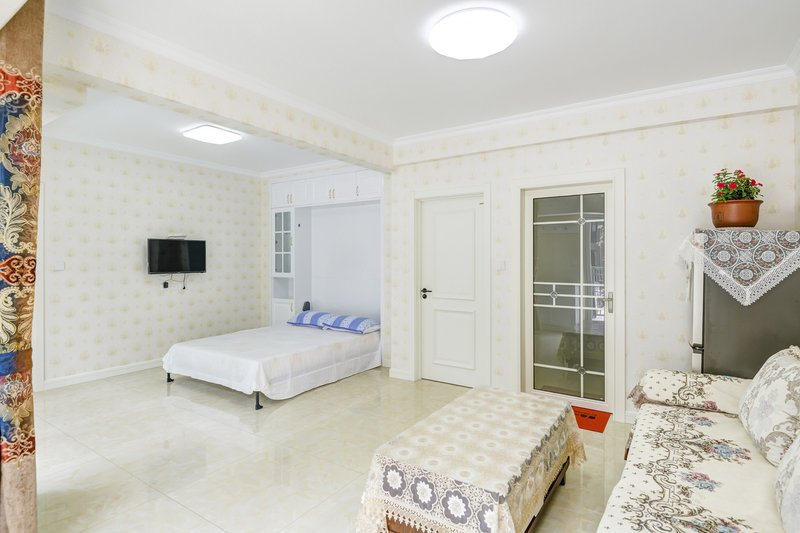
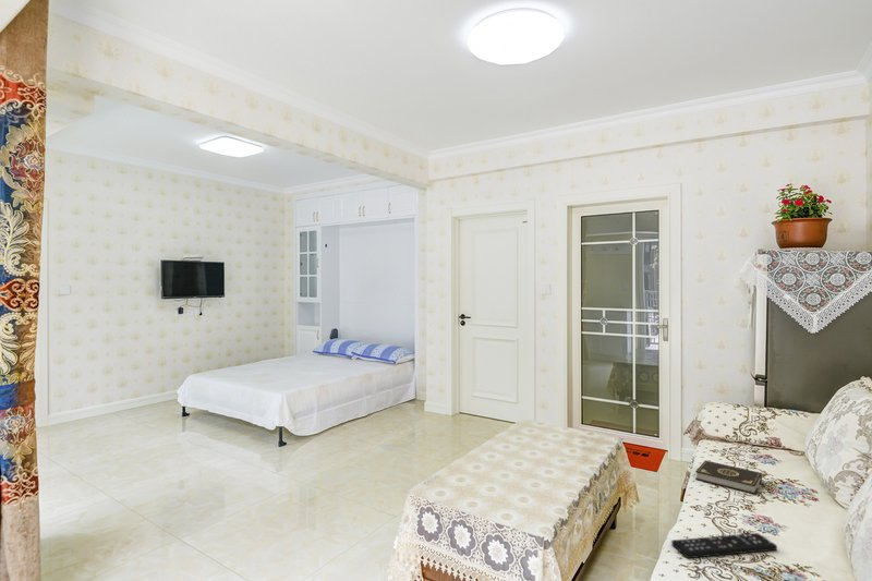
+ book (728, 475)
+ remote control (724, 544)
